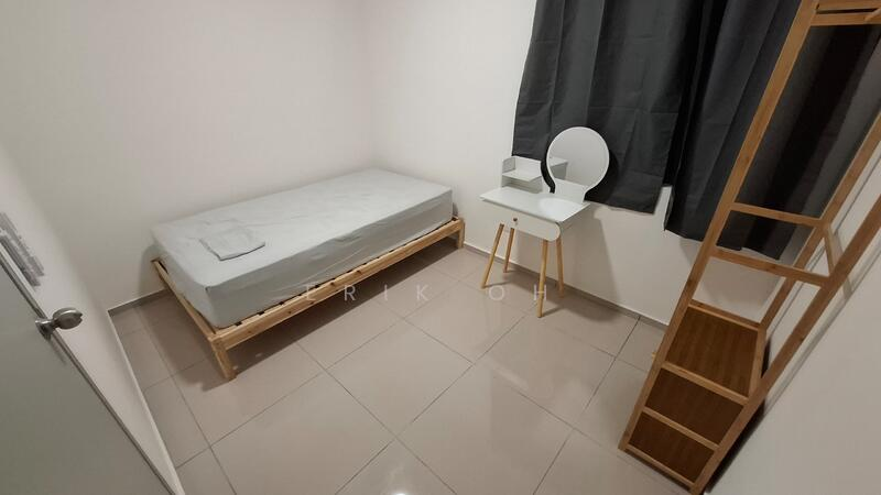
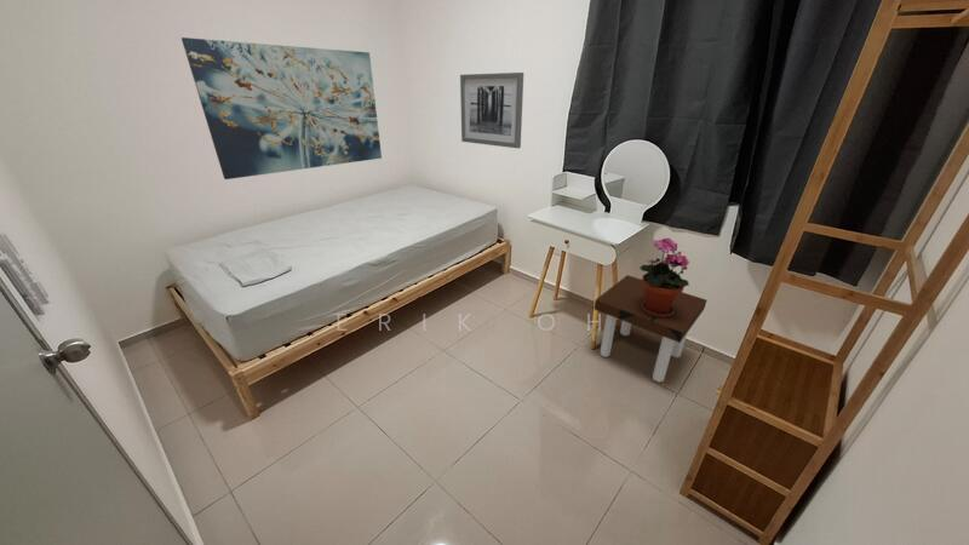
+ wall art (489, 110)
+ potted plant (664, 276)
+ side table (644, 327)
+ wall art (302, 110)
